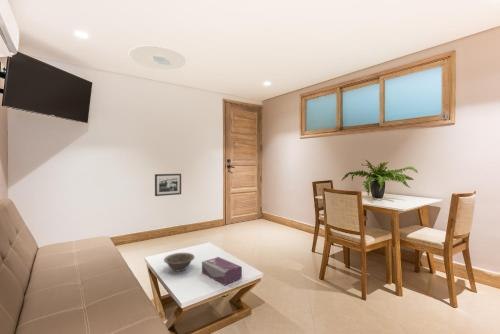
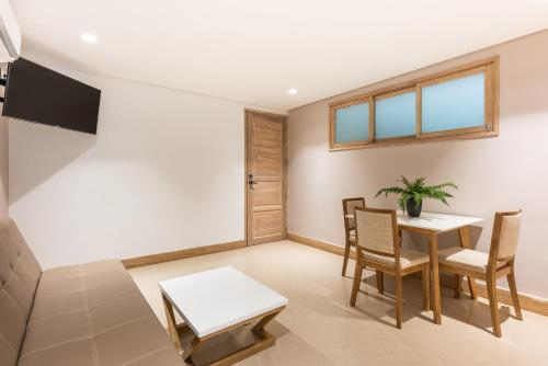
- decorative bowl (179, 263)
- tissue box (221, 269)
- picture frame (168, 184)
- ceiling light (158, 56)
